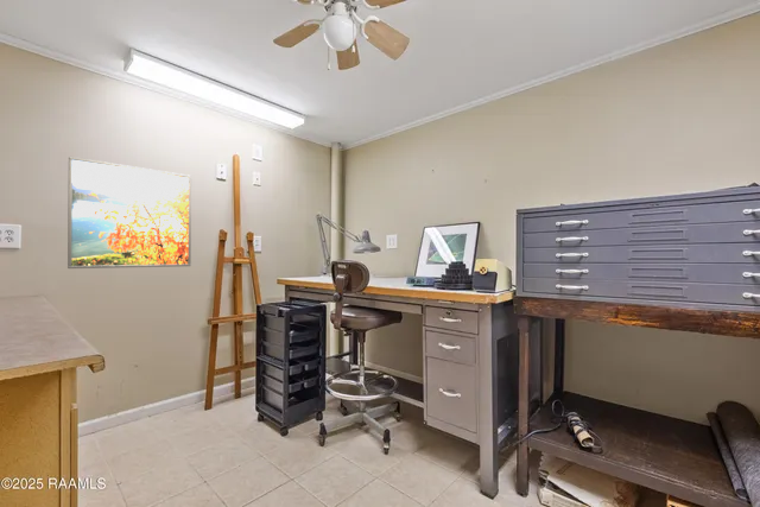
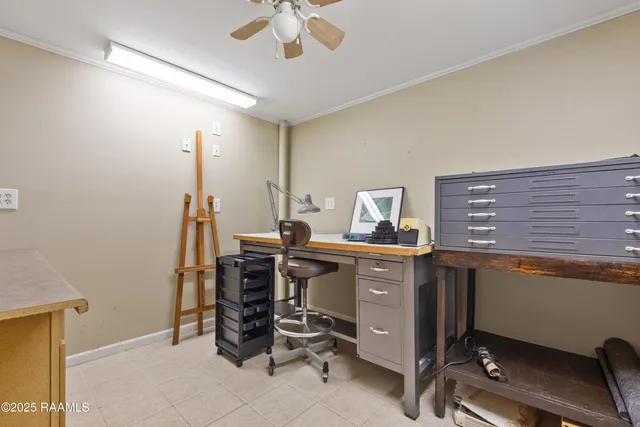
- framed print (135, 216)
